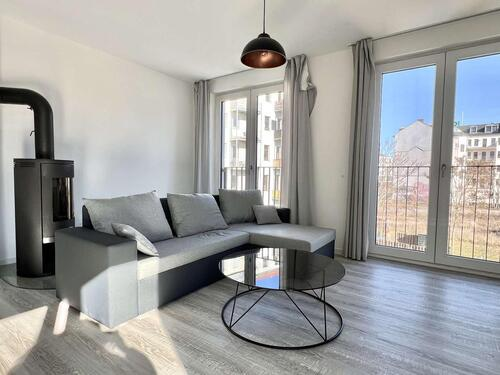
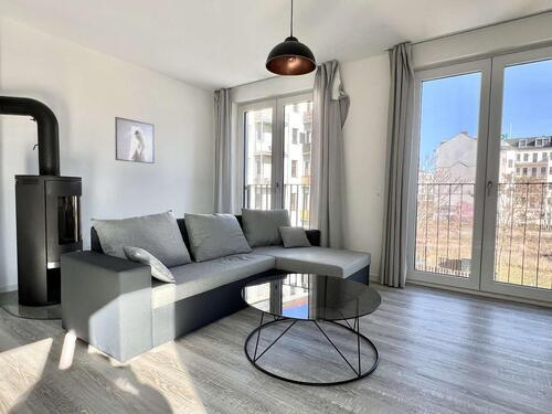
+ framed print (136, 141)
